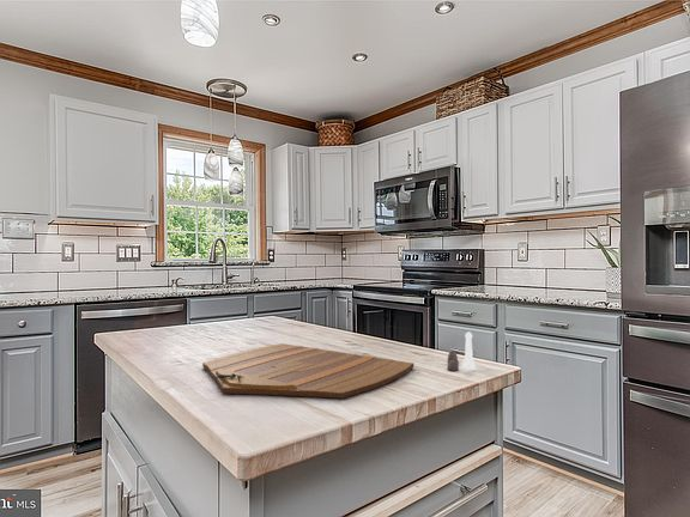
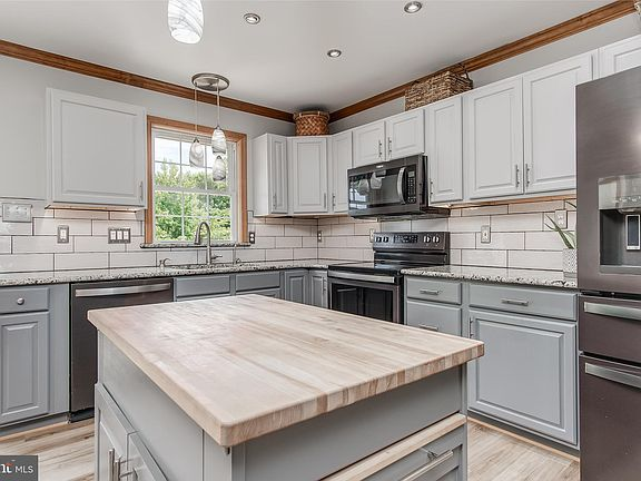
- cutting board (291, 366)
- salt and pepper shaker set (465, 348)
